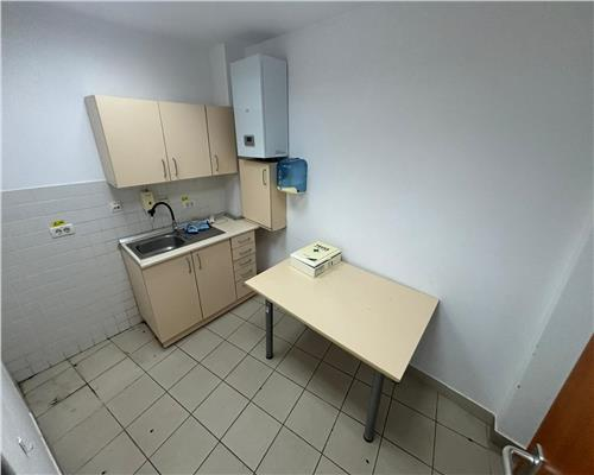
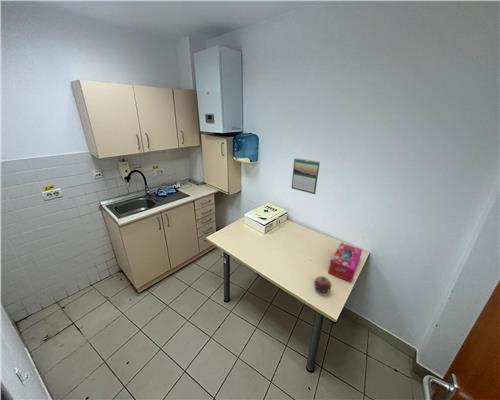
+ tissue box (345, 260)
+ fruit (322, 283)
+ calendar (304, 175)
